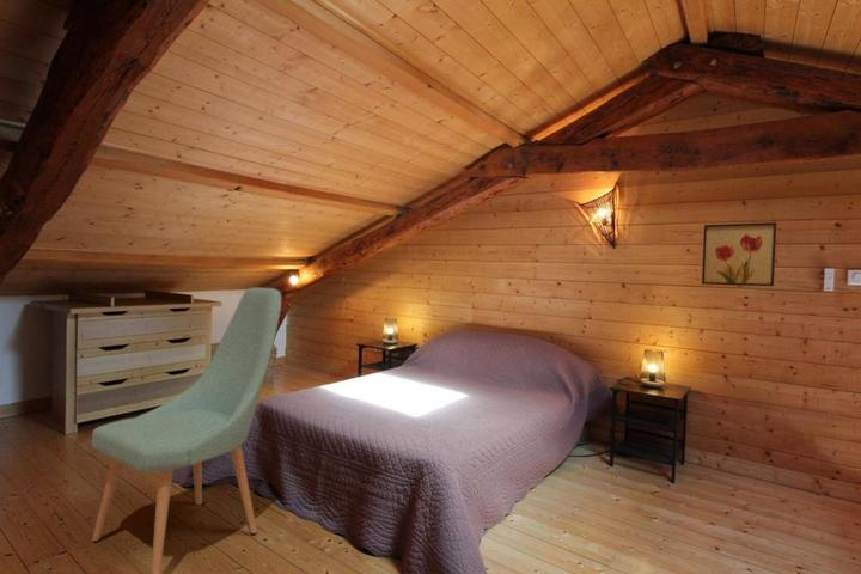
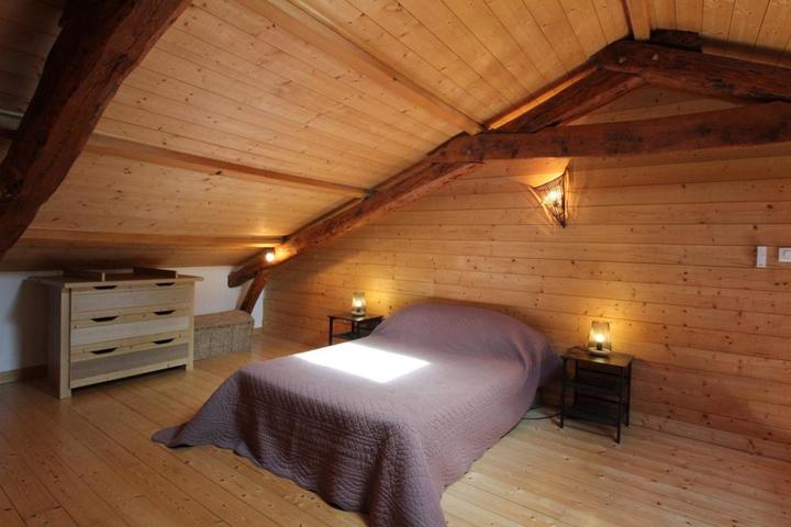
- chair (197, 409)
- wall art (738, 254)
